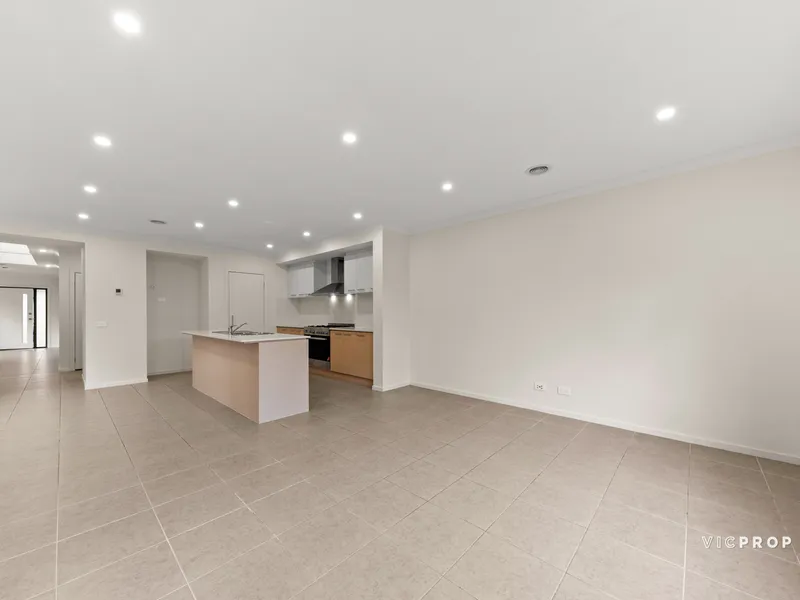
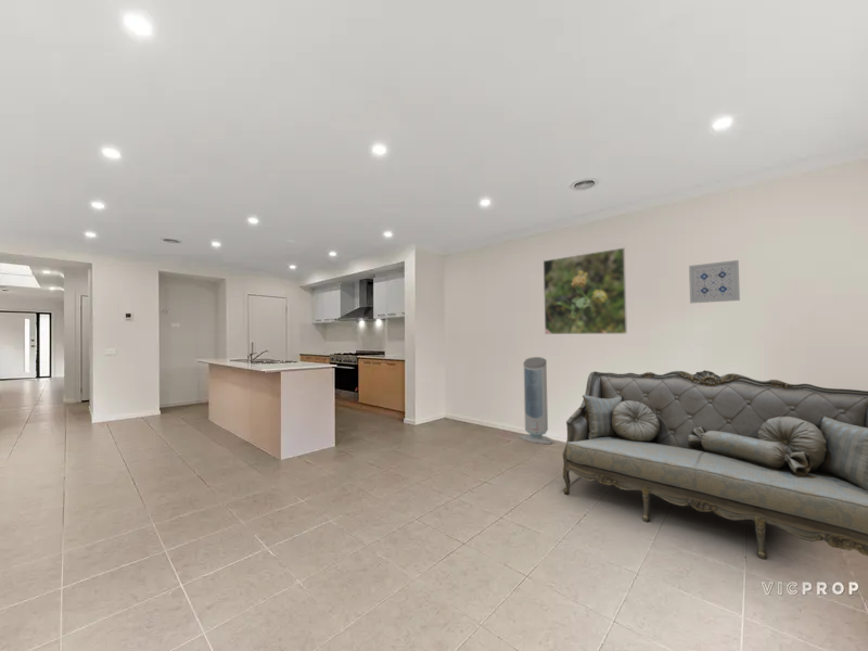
+ air purifier (535, 398)
+ sofa (704, 444)
+ wall art (713, 282)
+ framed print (582, 294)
